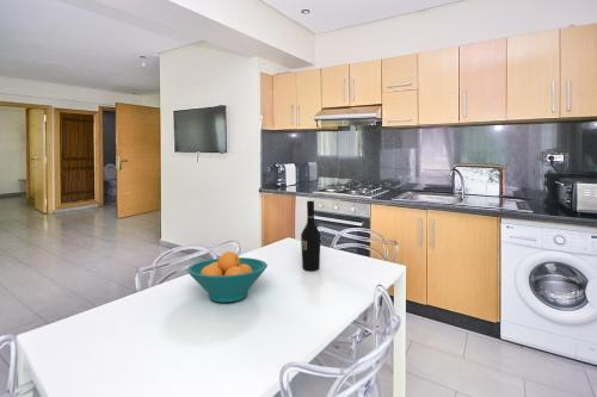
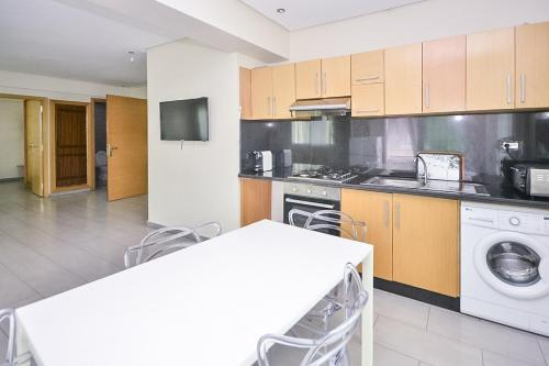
- fruit bowl (228, 274)
- wine bottle (310, 235)
